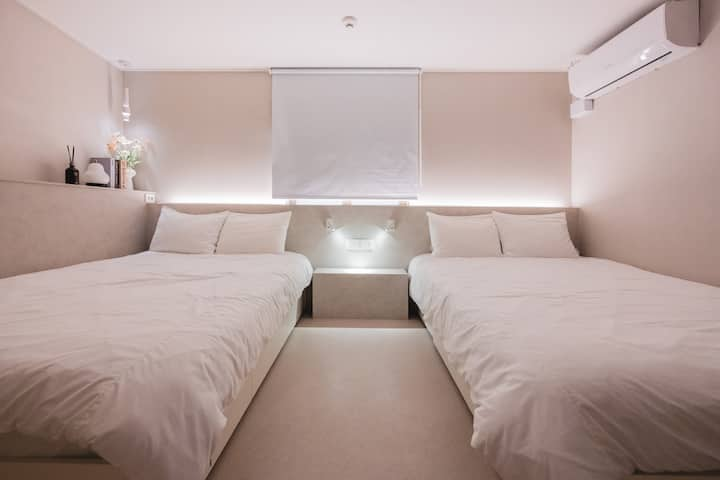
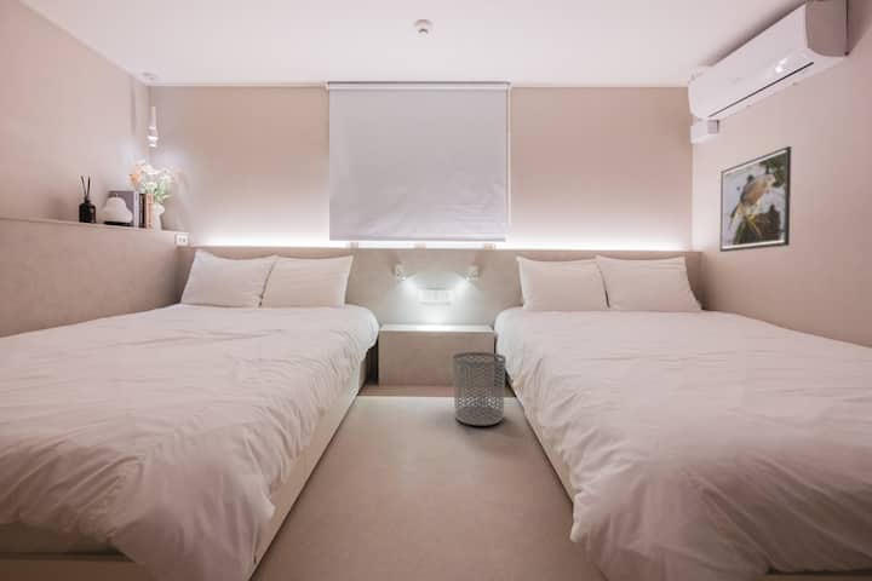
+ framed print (751, 205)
+ waste bin (478, 386)
